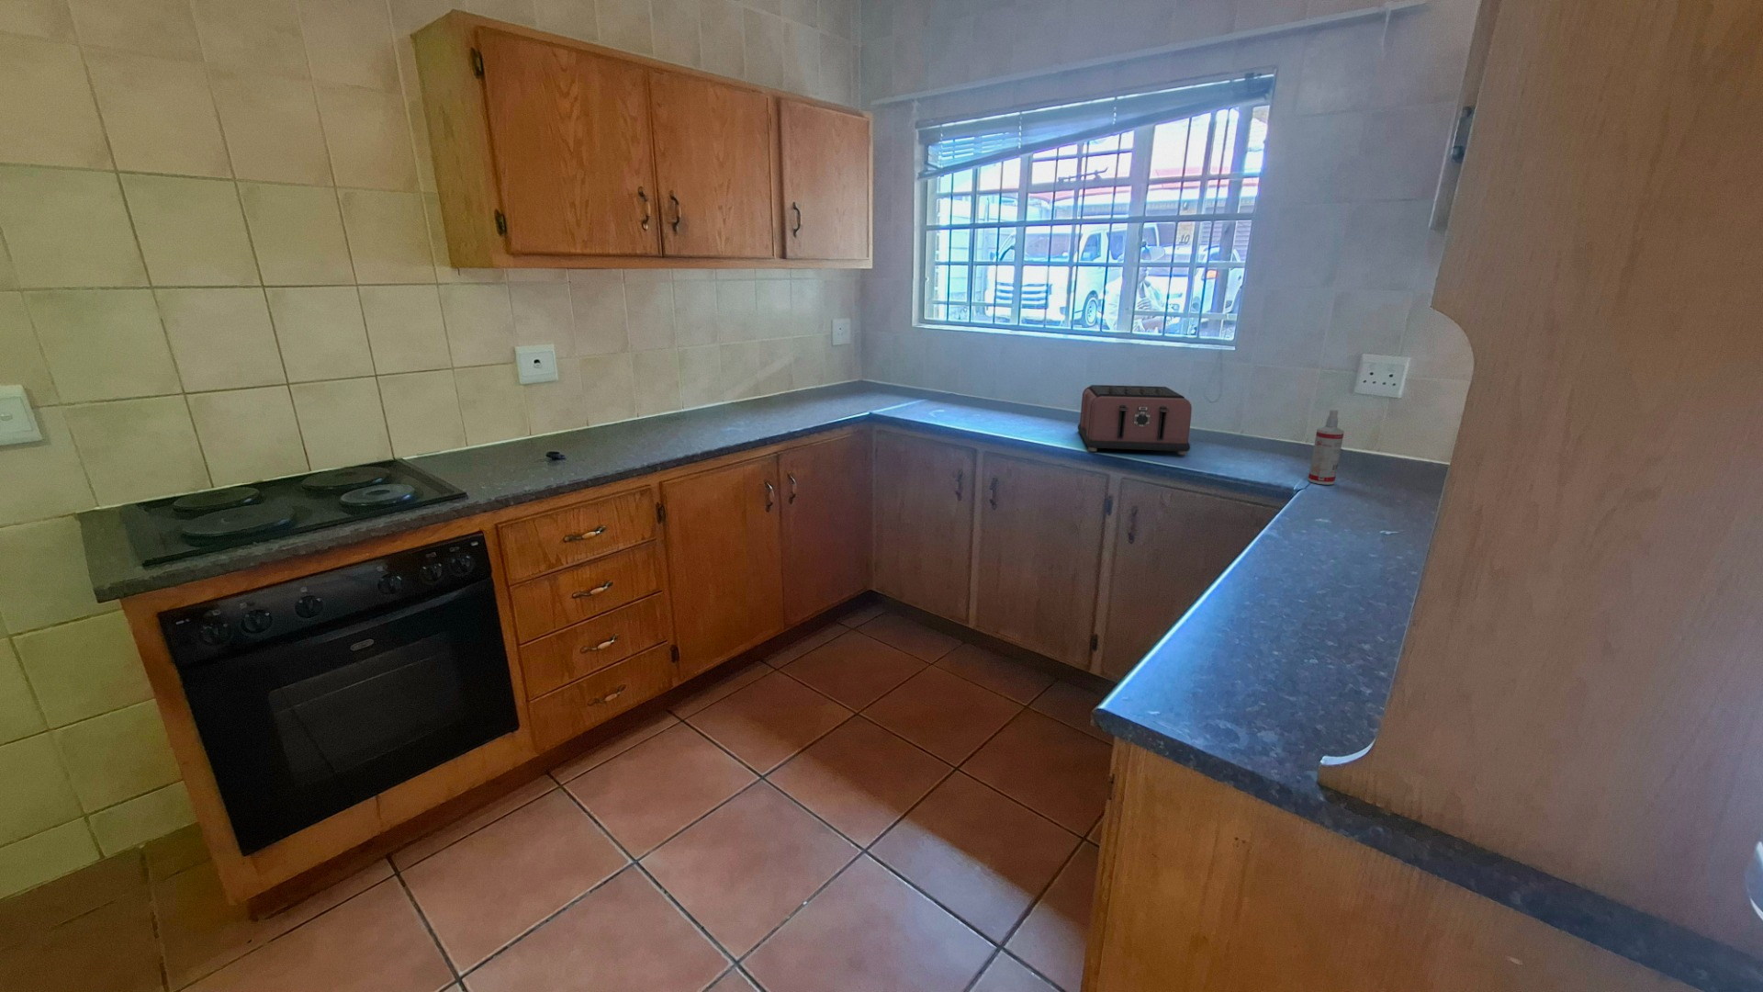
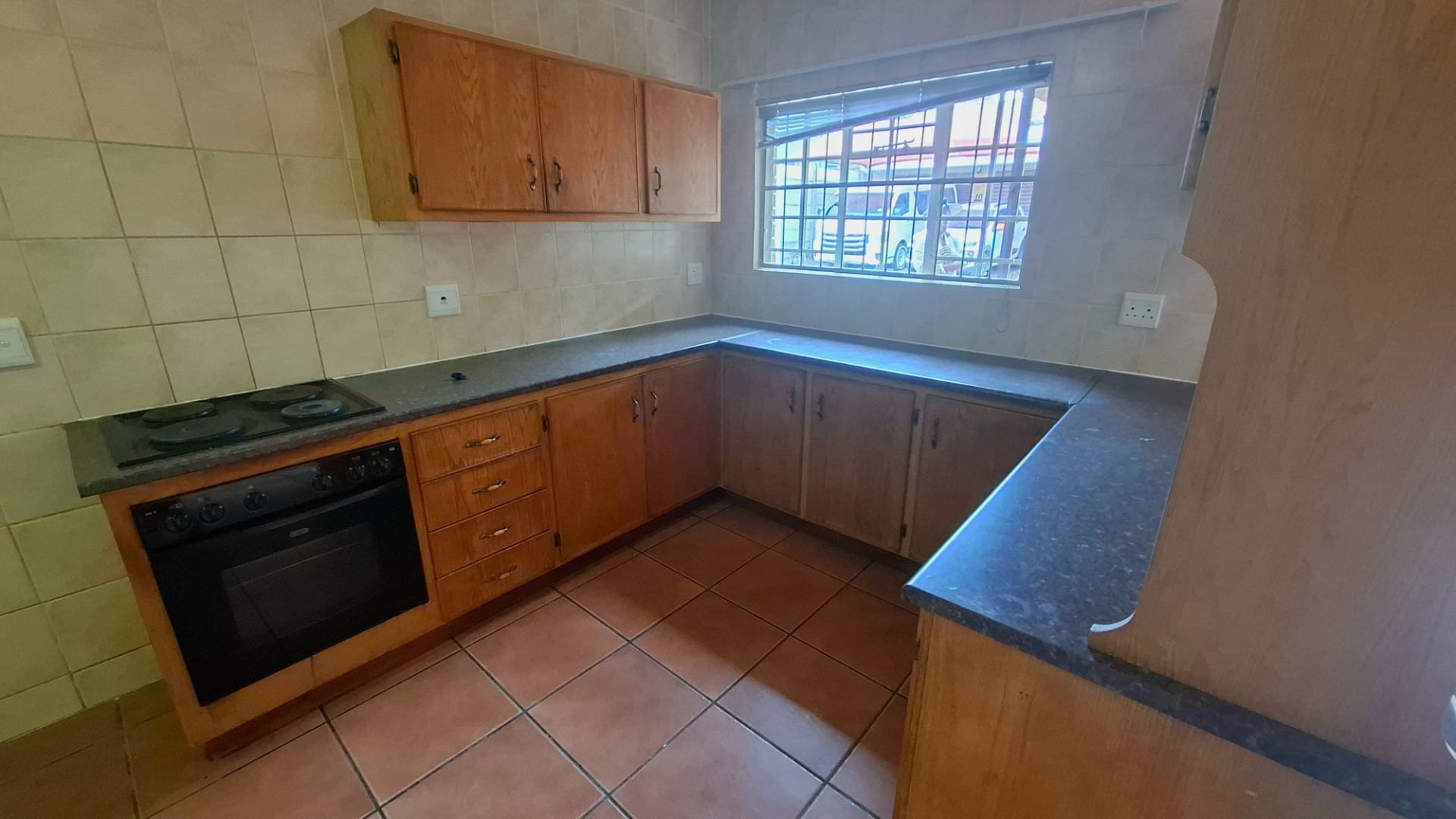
- toaster (1132, 417)
- spray bottle (1327, 447)
